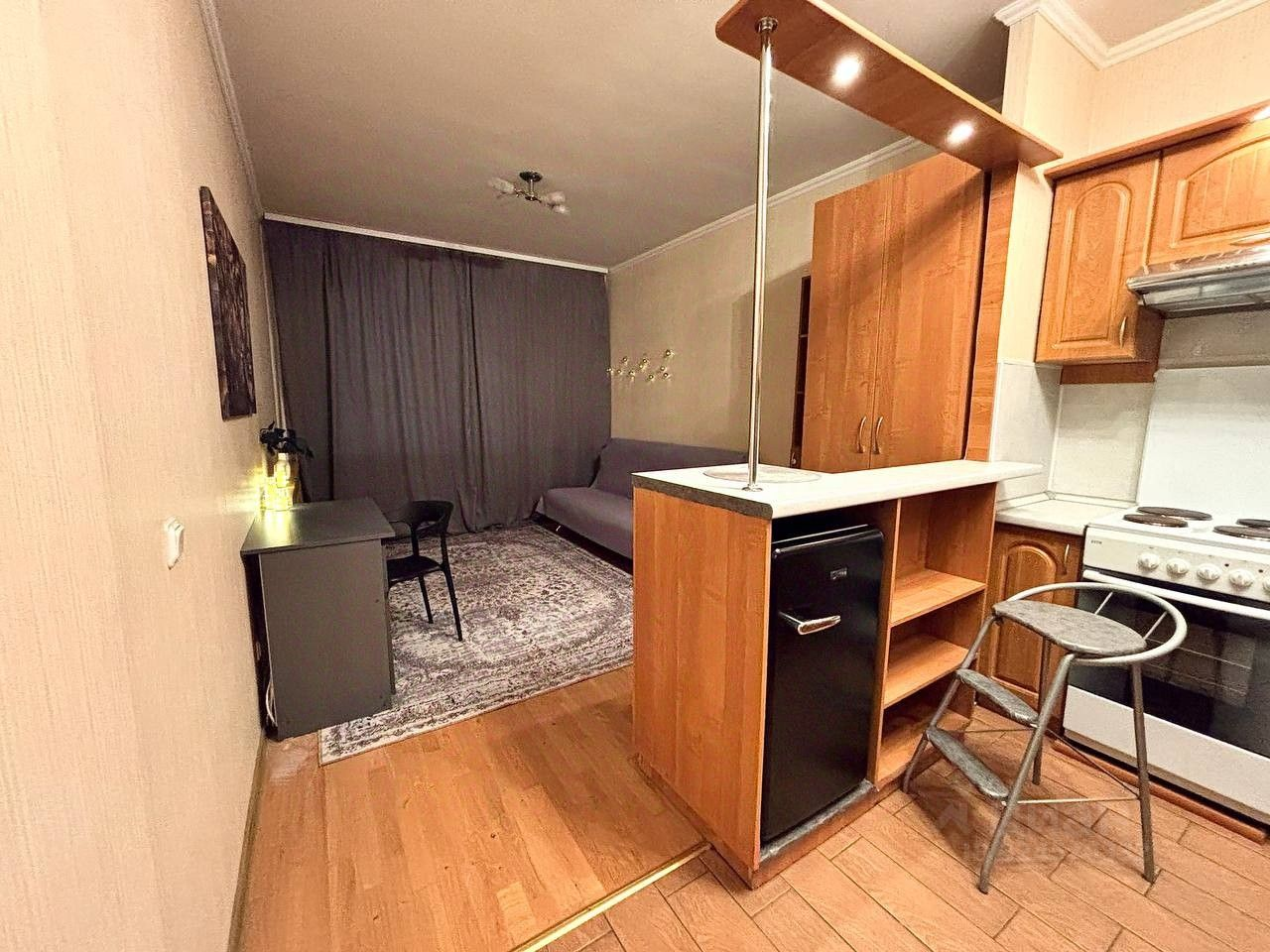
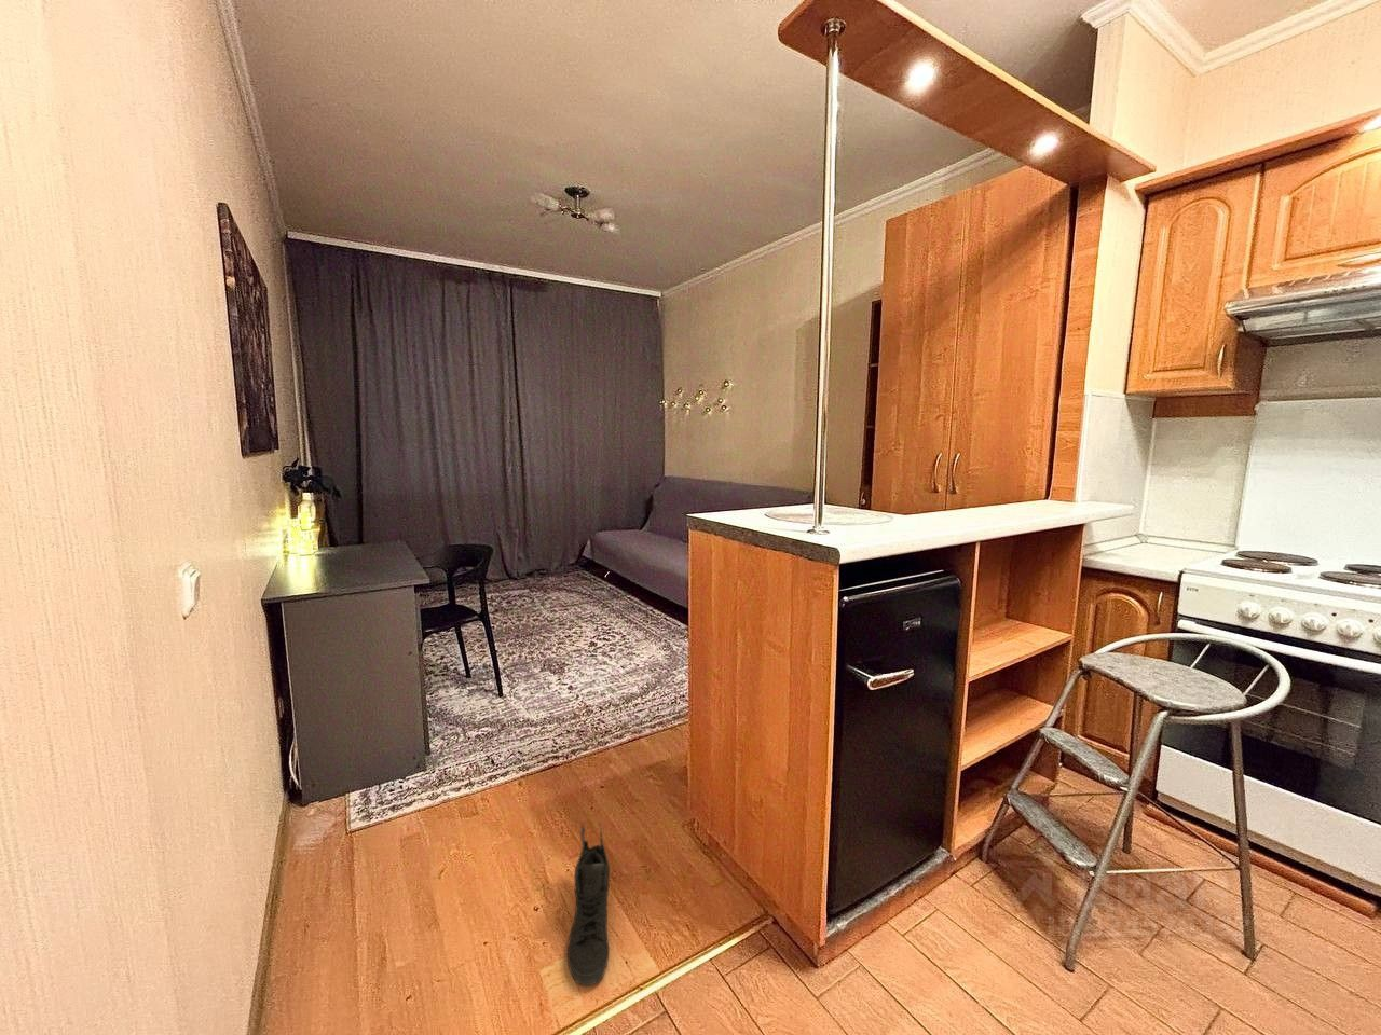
+ sneaker (587, 895)
